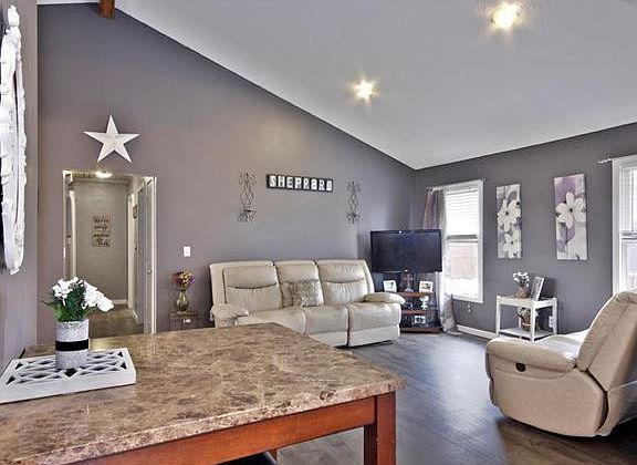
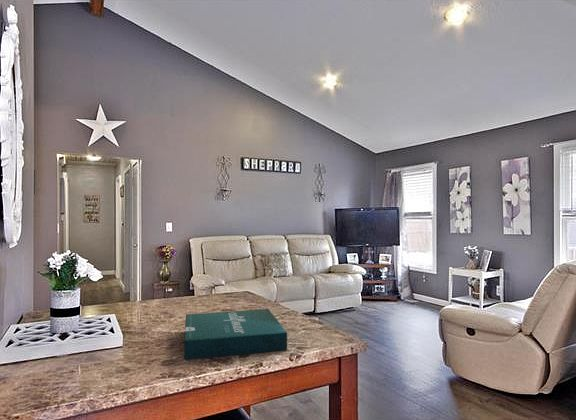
+ pizza box (232, 330)
